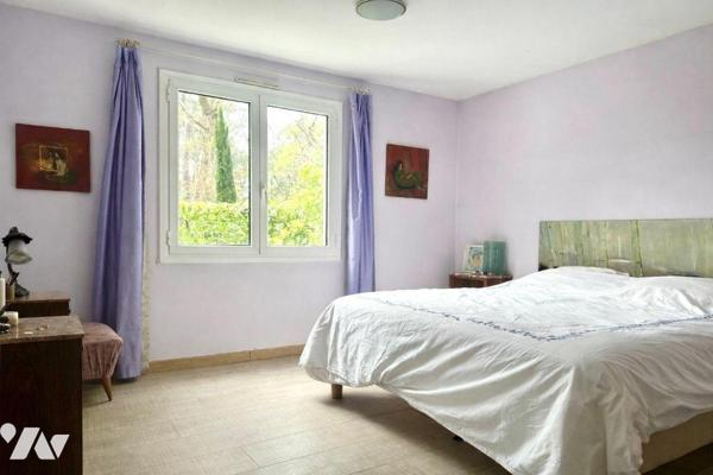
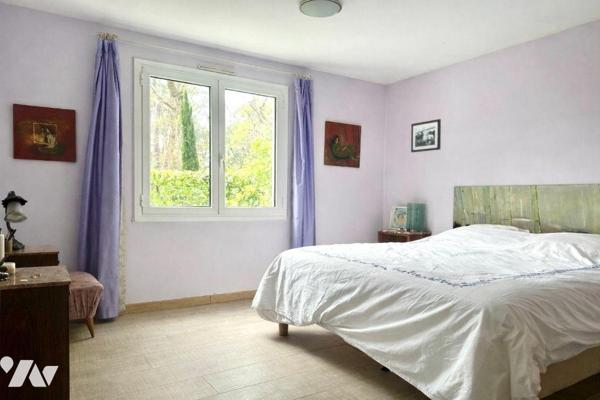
+ picture frame (425, 136)
